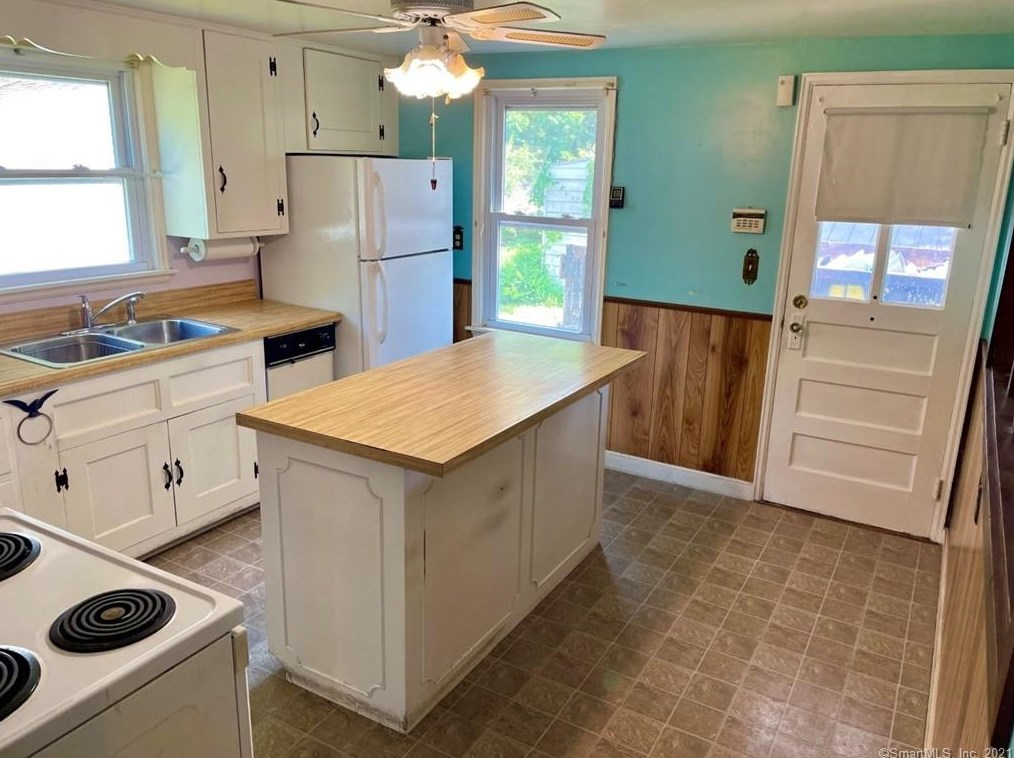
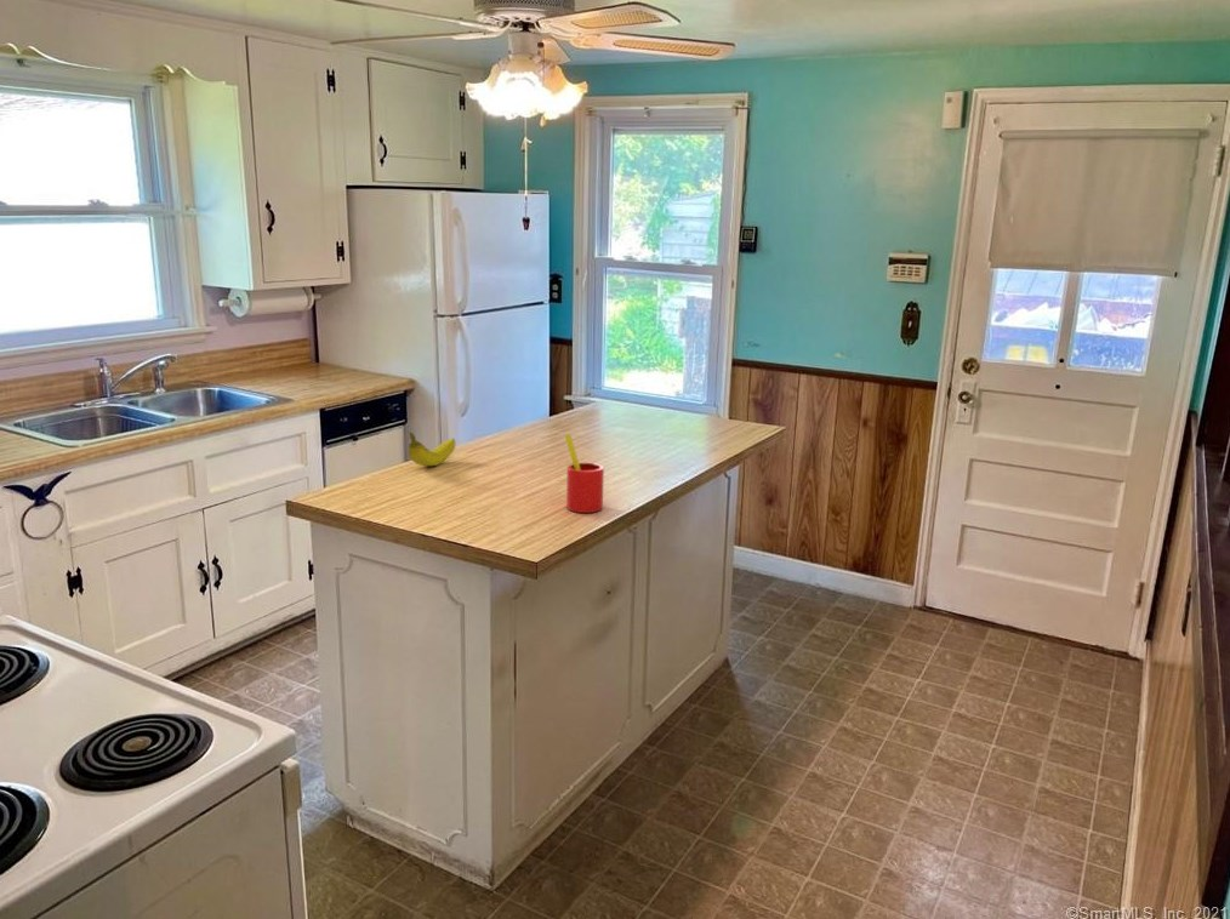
+ fruit (433, 449)
+ straw (582, 472)
